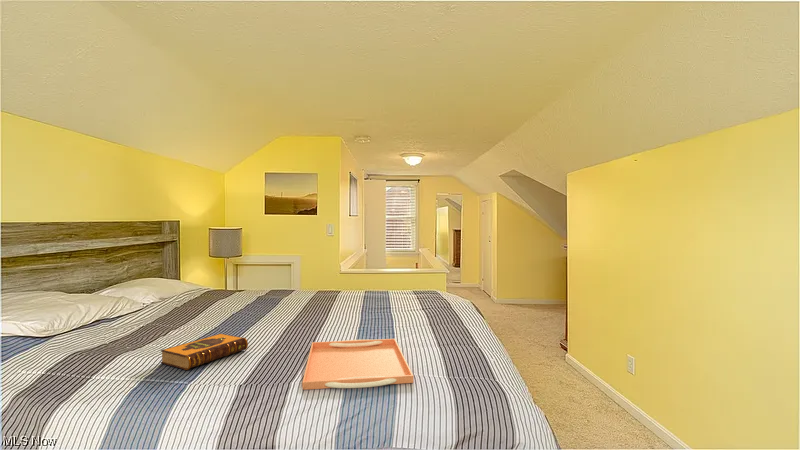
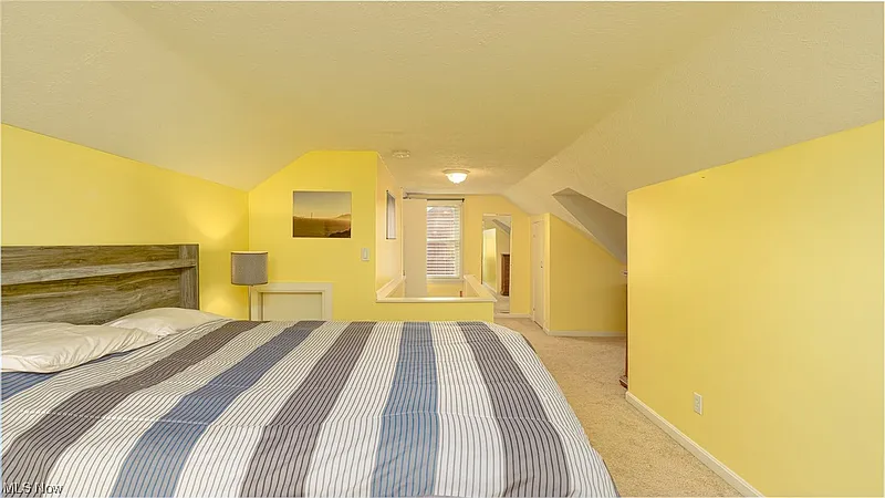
- hardback book (206, 349)
- serving tray (356, 360)
